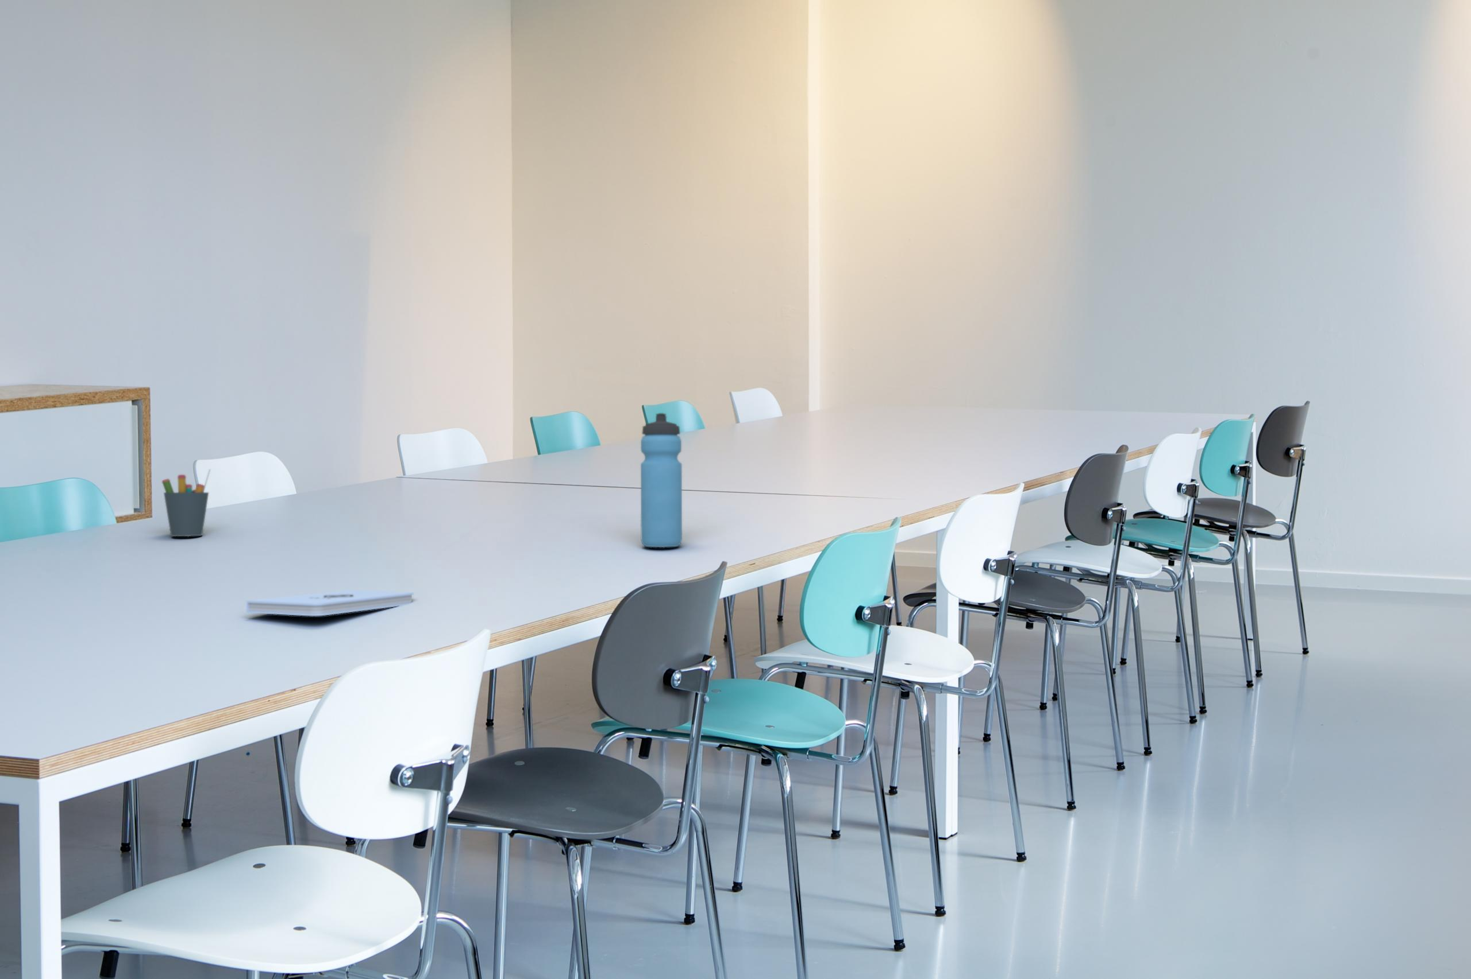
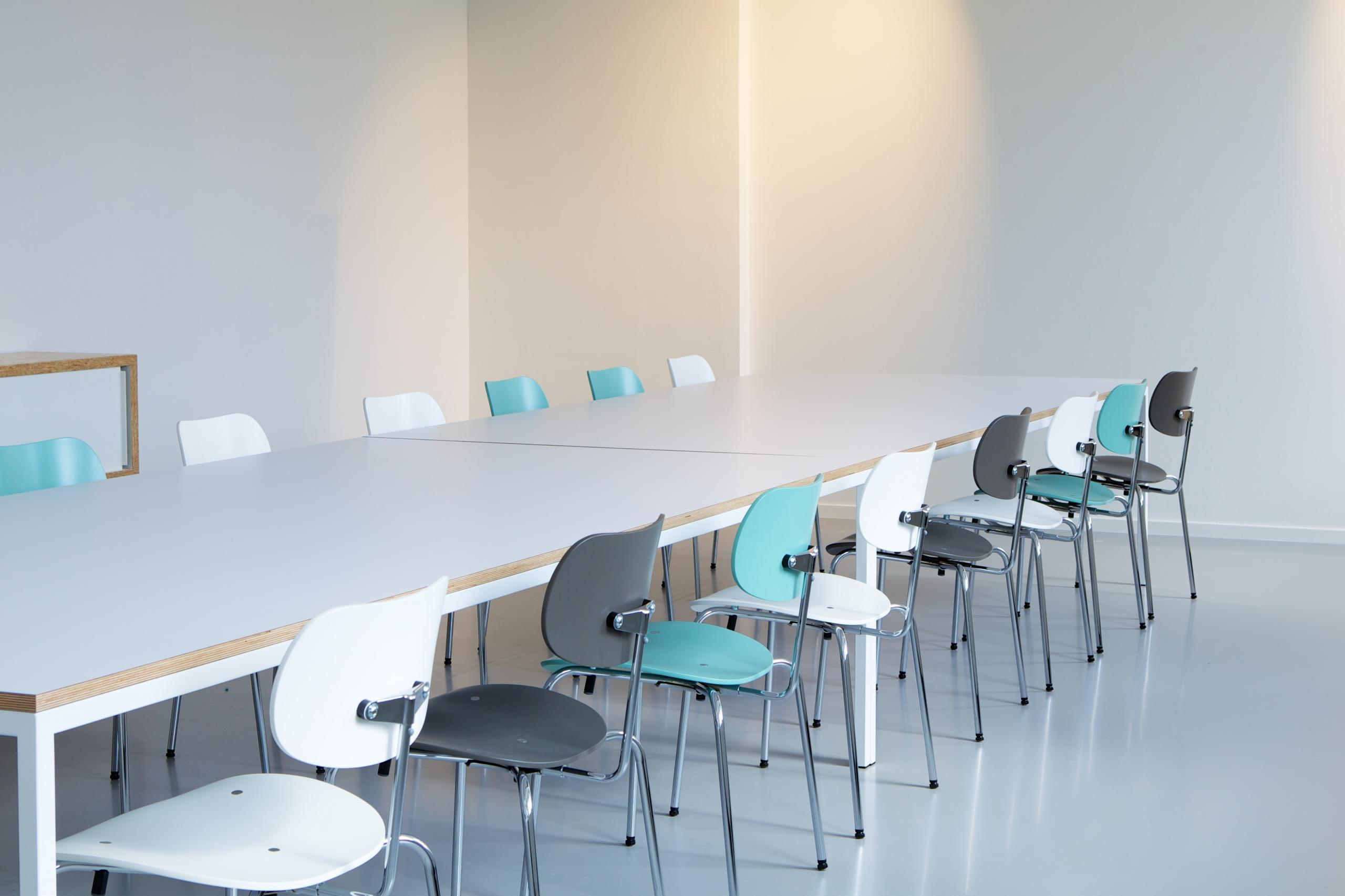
- water bottle (661, 480)
- pen holder (186, 503)
- notepad (335, 602)
